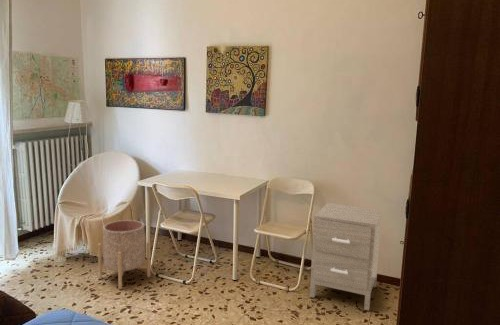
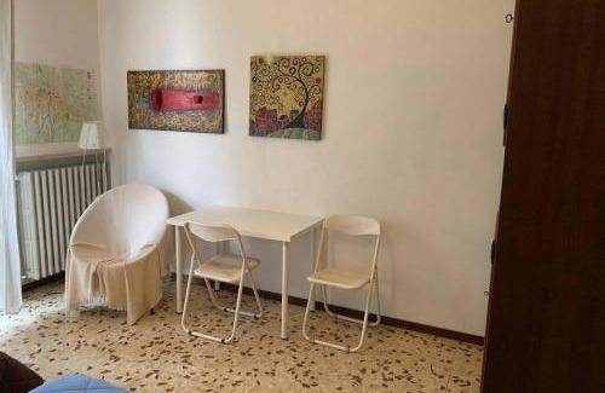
- nightstand (345, 254)
- planter (124, 252)
